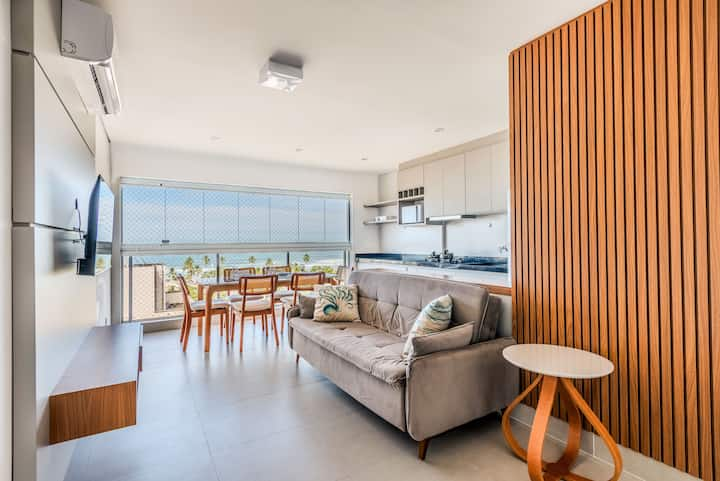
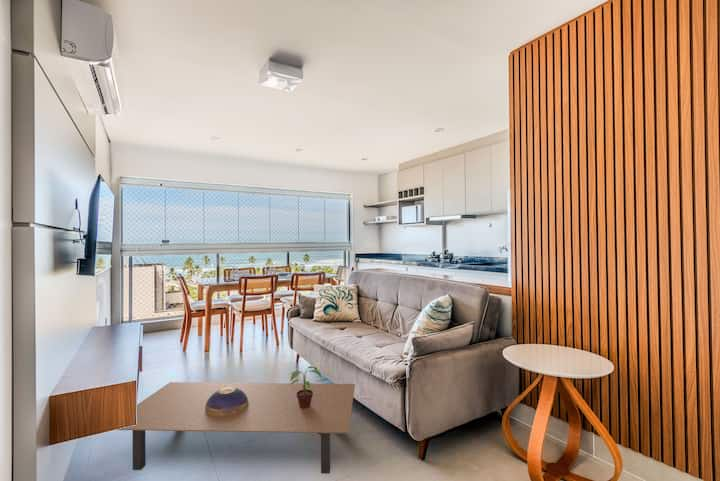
+ potted plant (304, 387)
+ coffee table (245, 424)
+ decorative bowl (227, 397)
